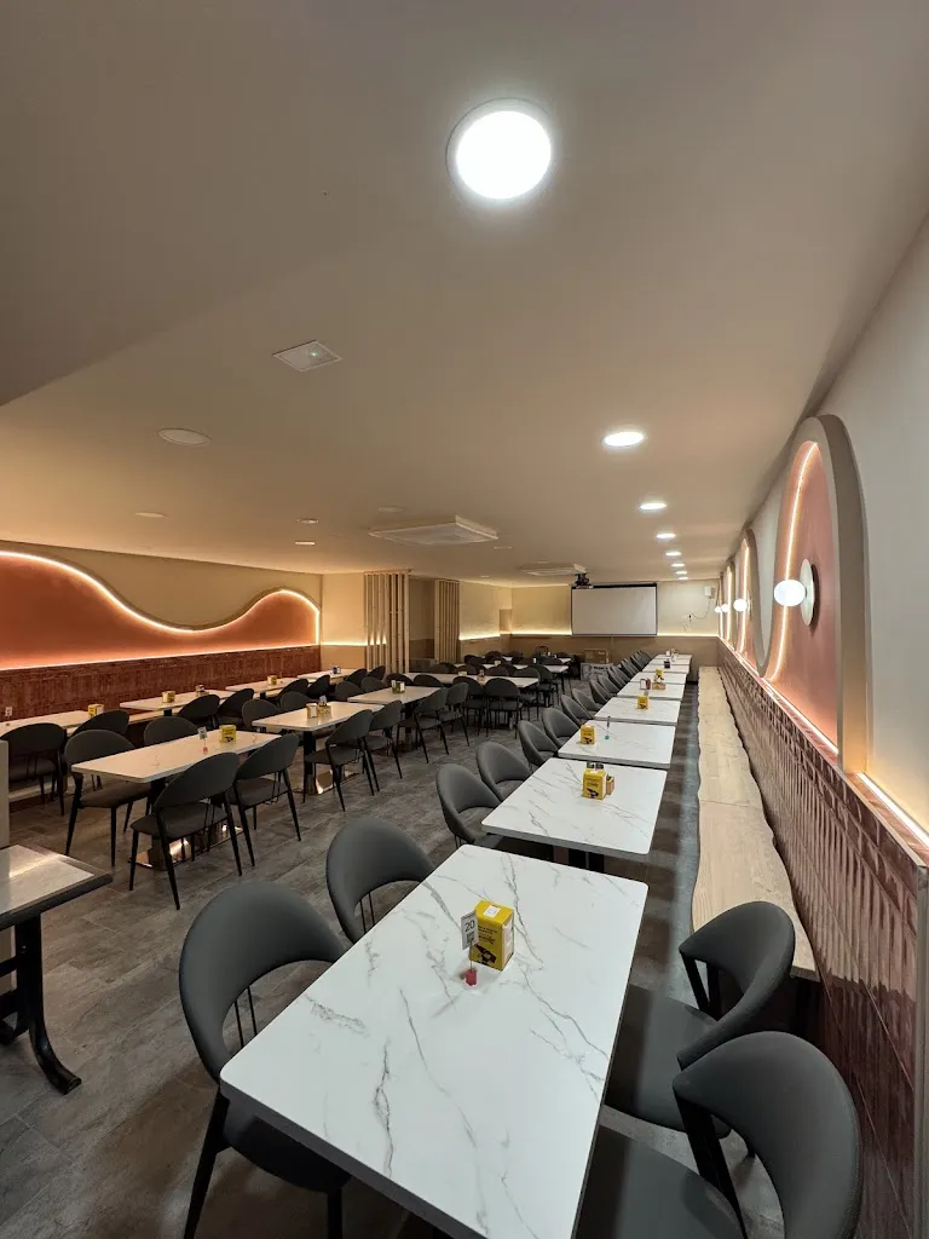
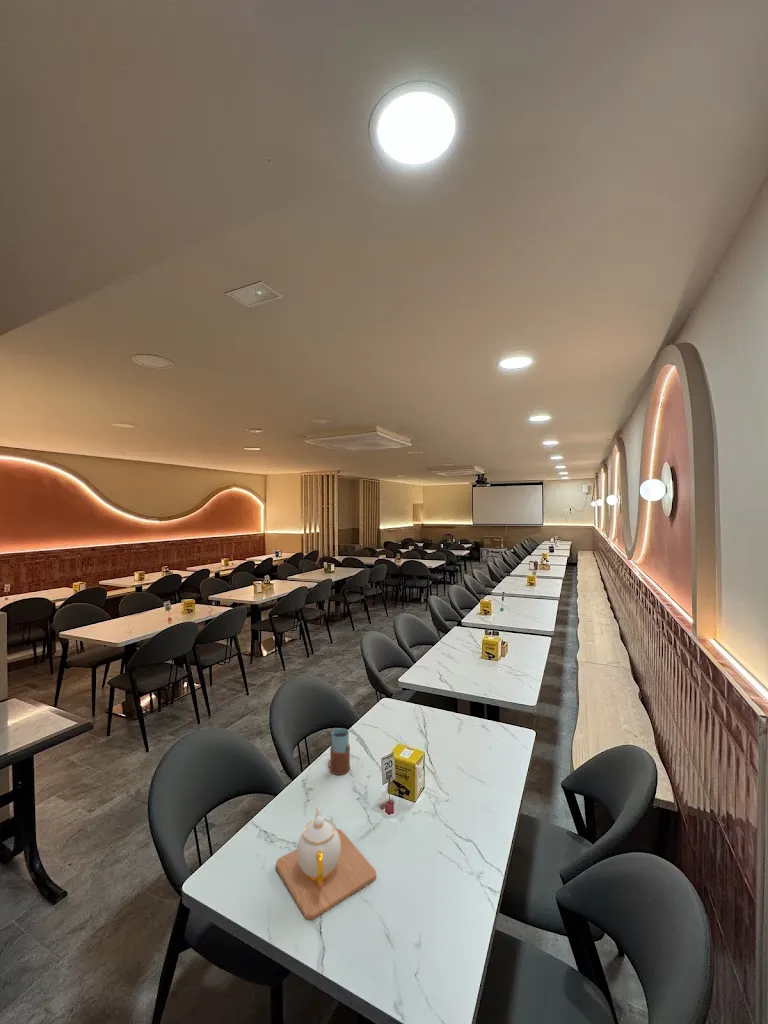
+ drinking glass (337, 753)
+ teapot (325, 842)
